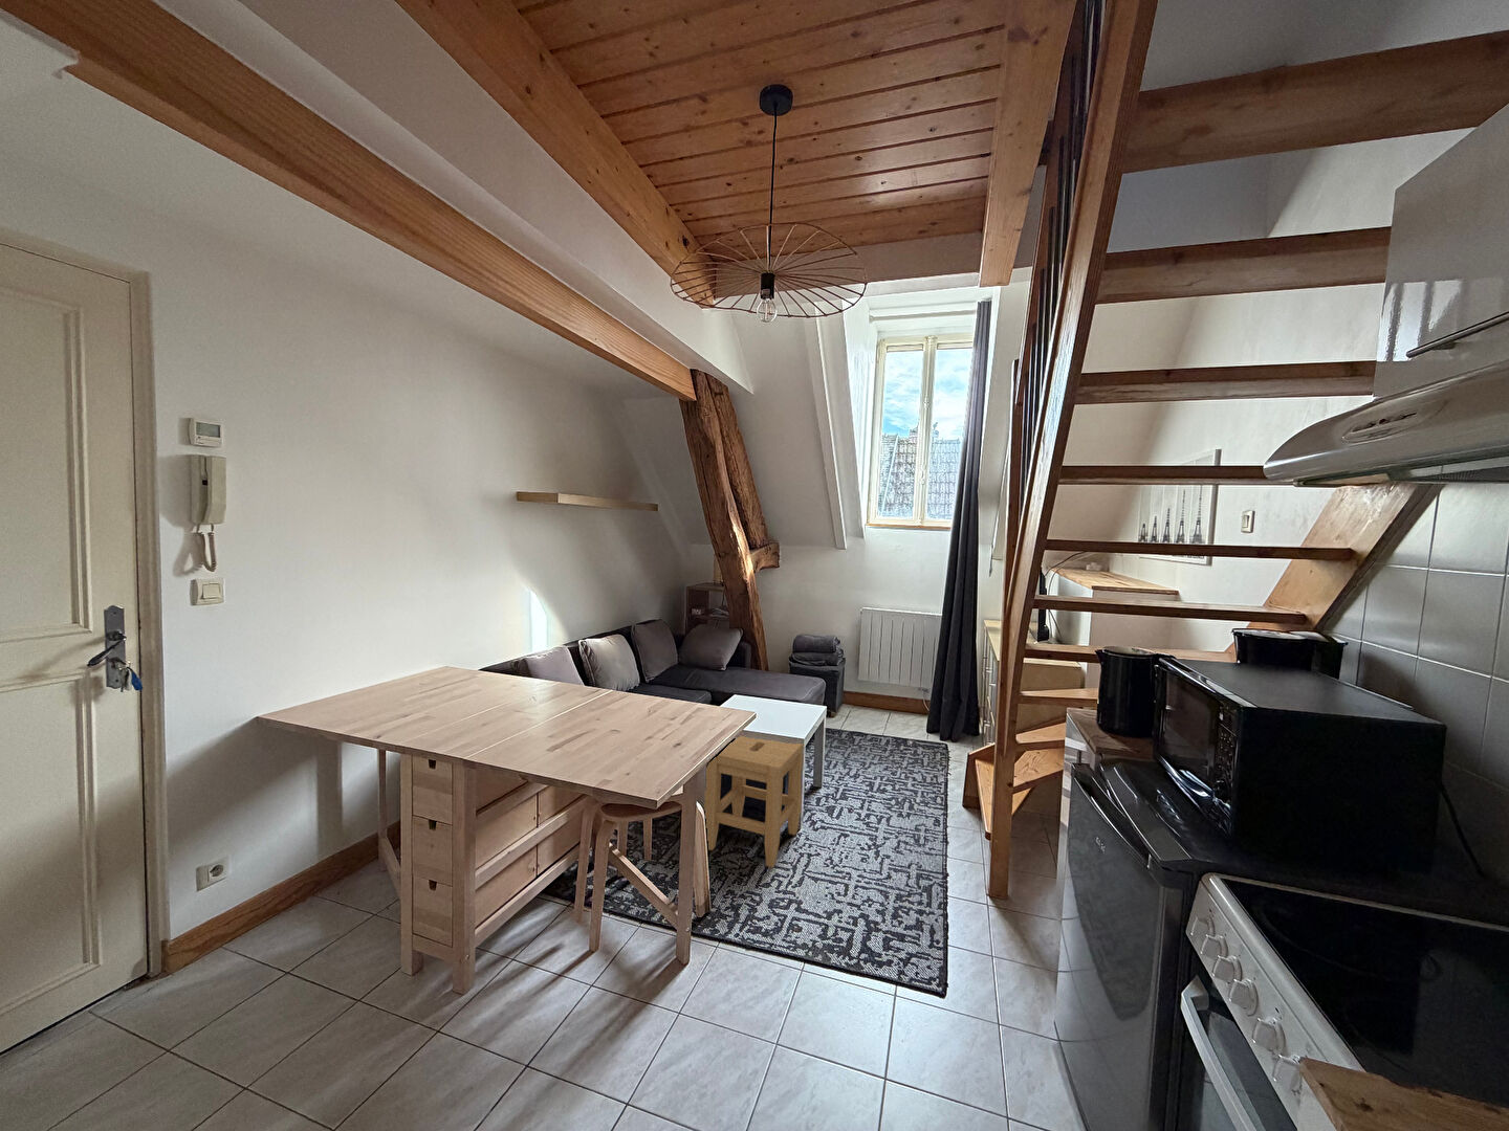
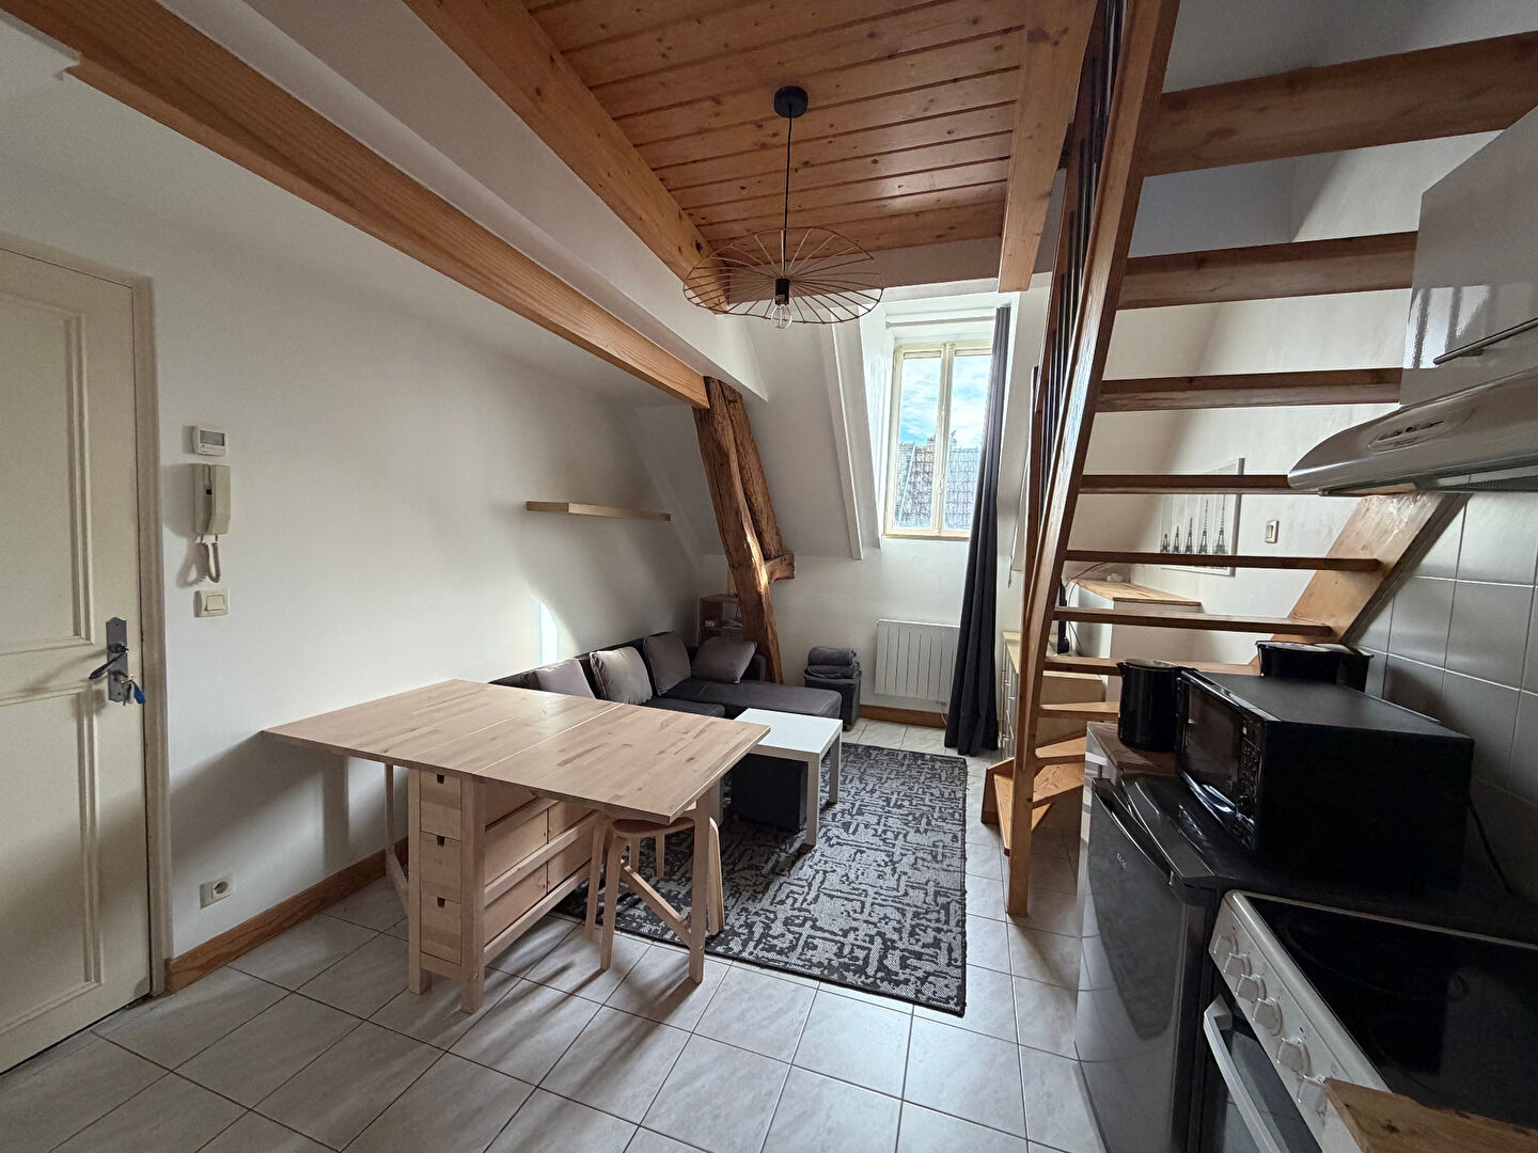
- stool (754, 792)
